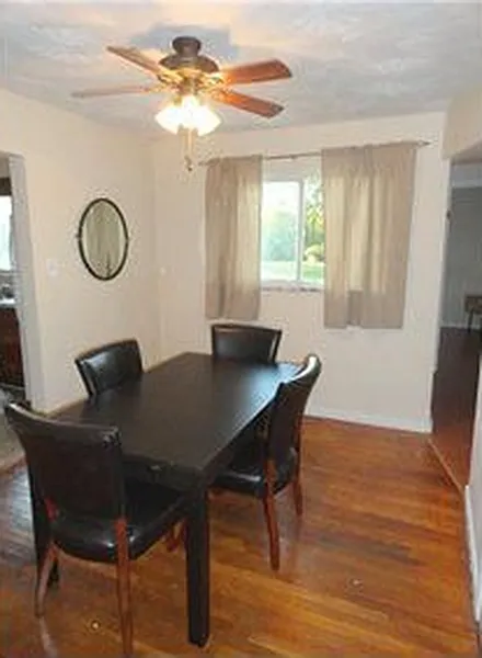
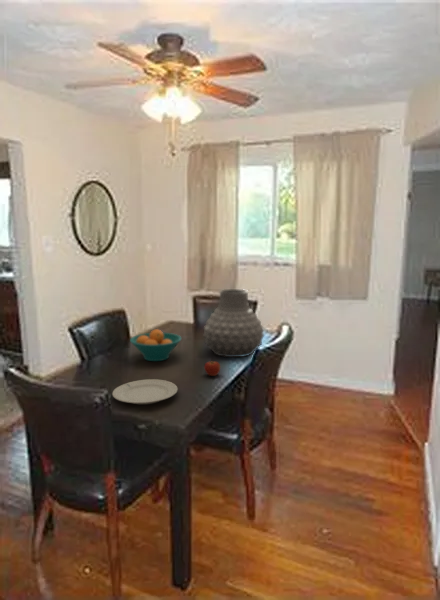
+ vase (233, 321)
+ apple (212, 367)
+ fruit bowl (156, 343)
+ chinaware (145, 393)
